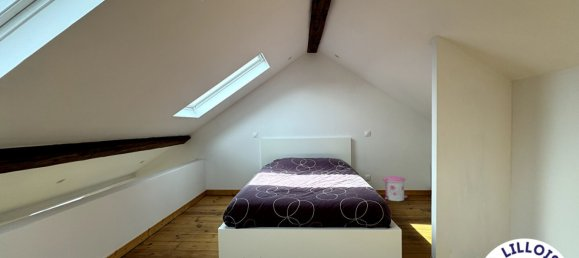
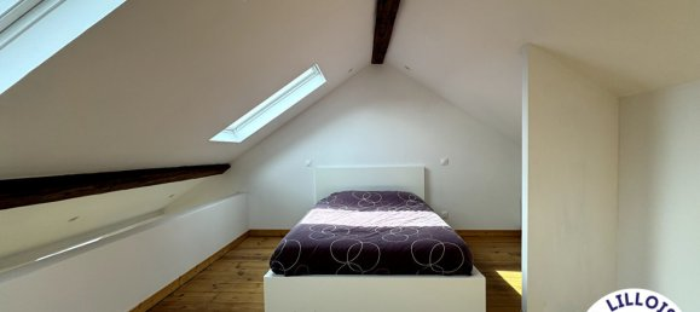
- trash can (394, 188)
